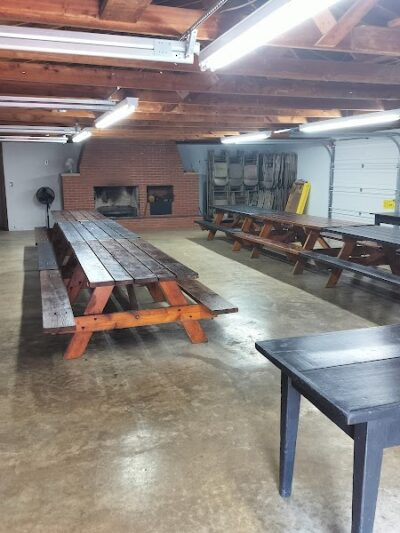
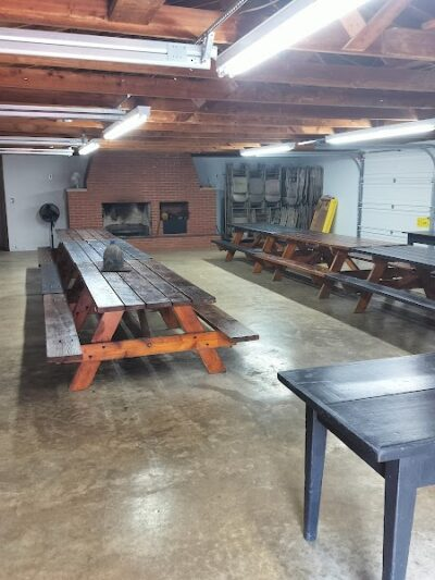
+ water jug (115, 255)
